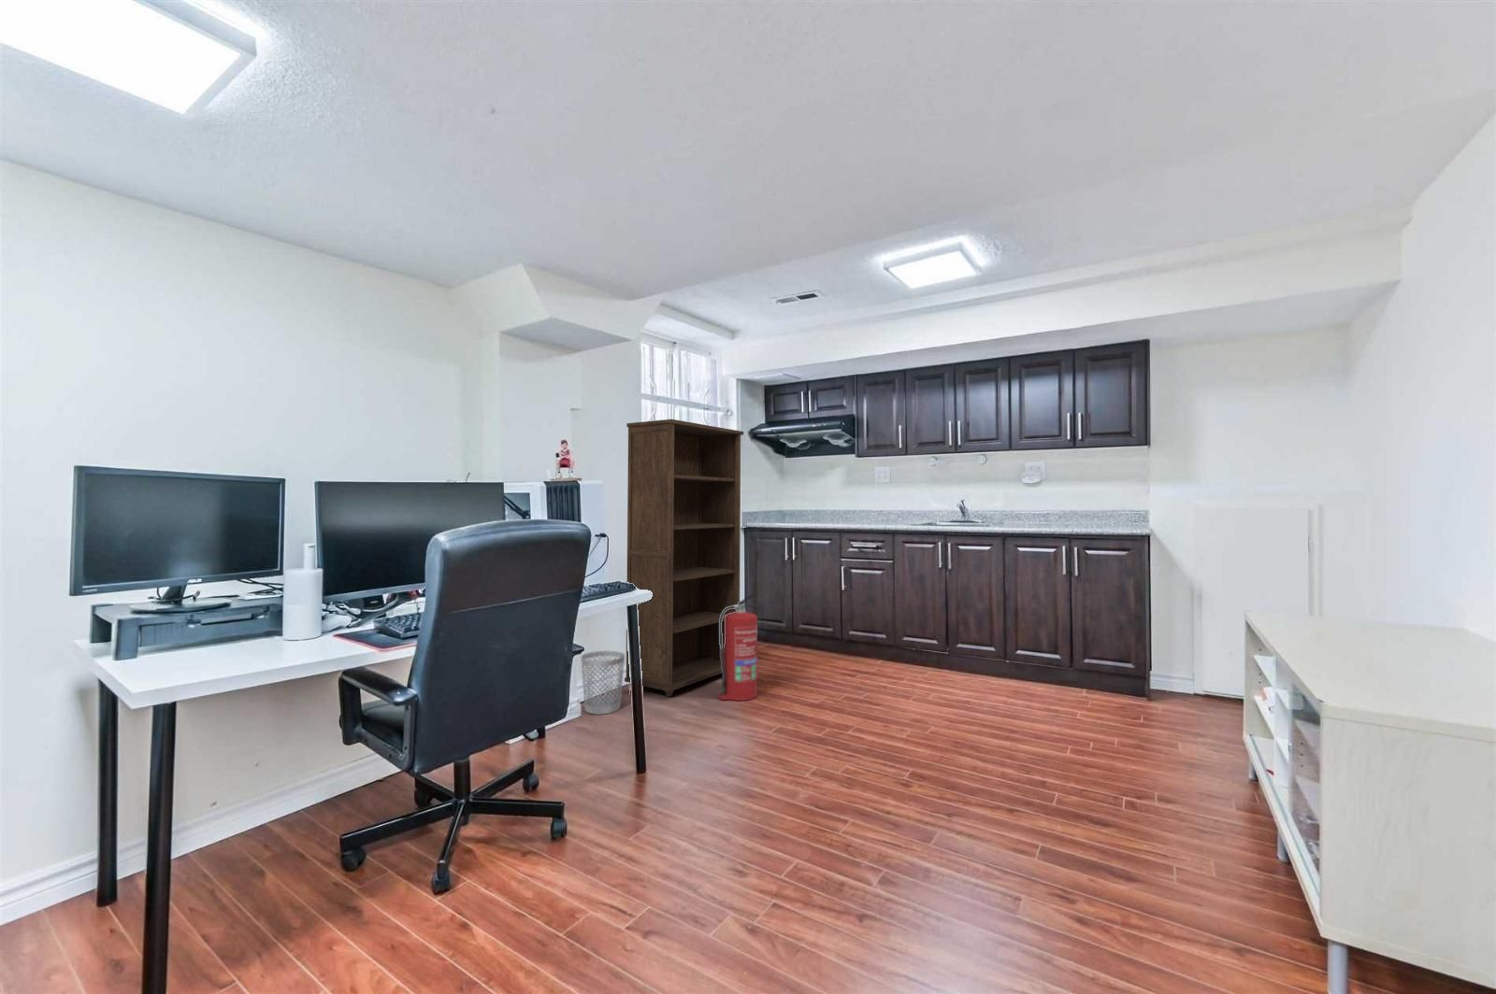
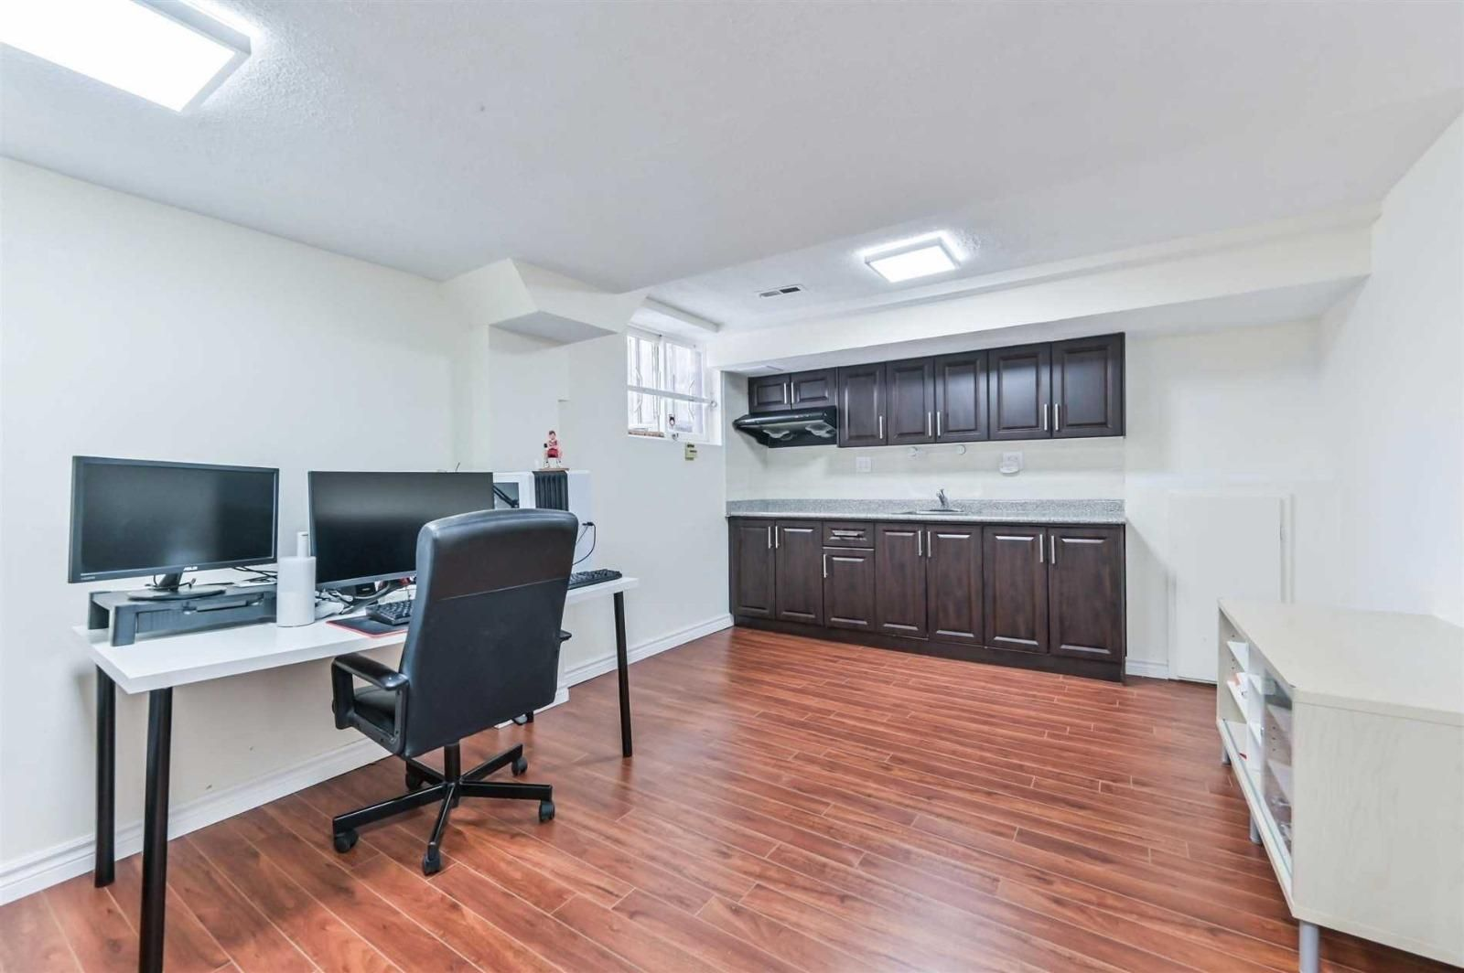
- wastebasket (603, 682)
- bookcase (686, 554)
- fire extinguisher (739, 646)
